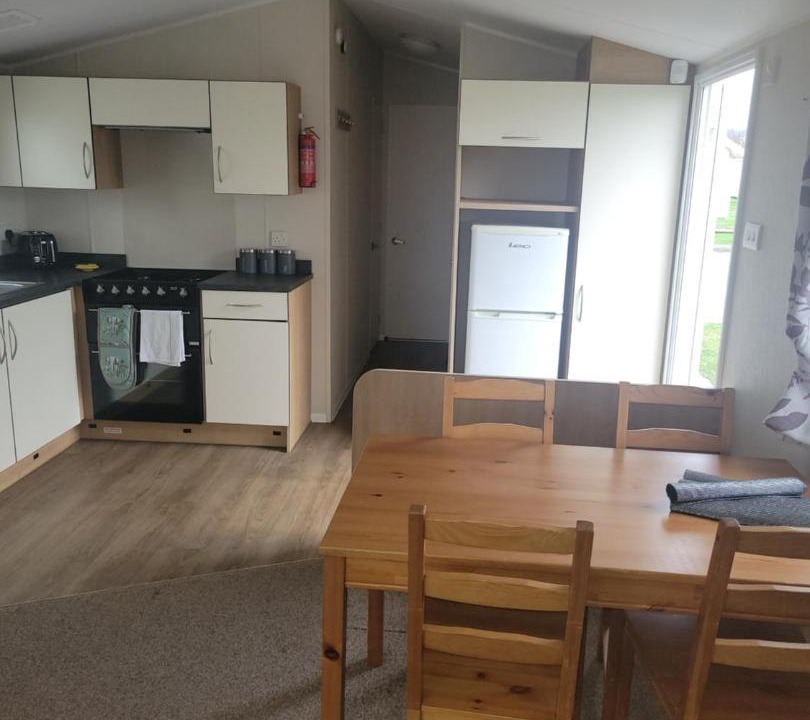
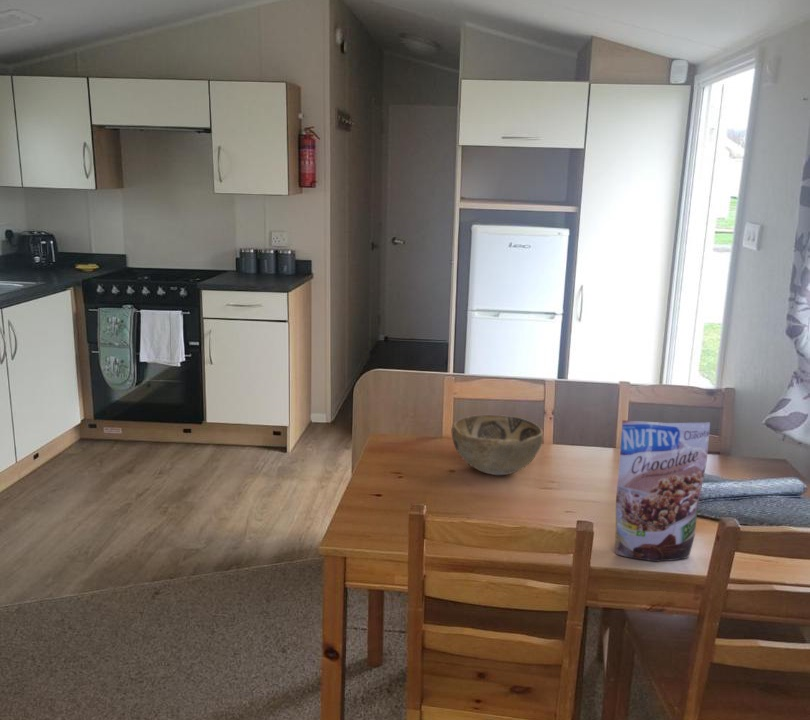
+ decorative bowl (495, 448)
+ granola pouch (660, 488)
